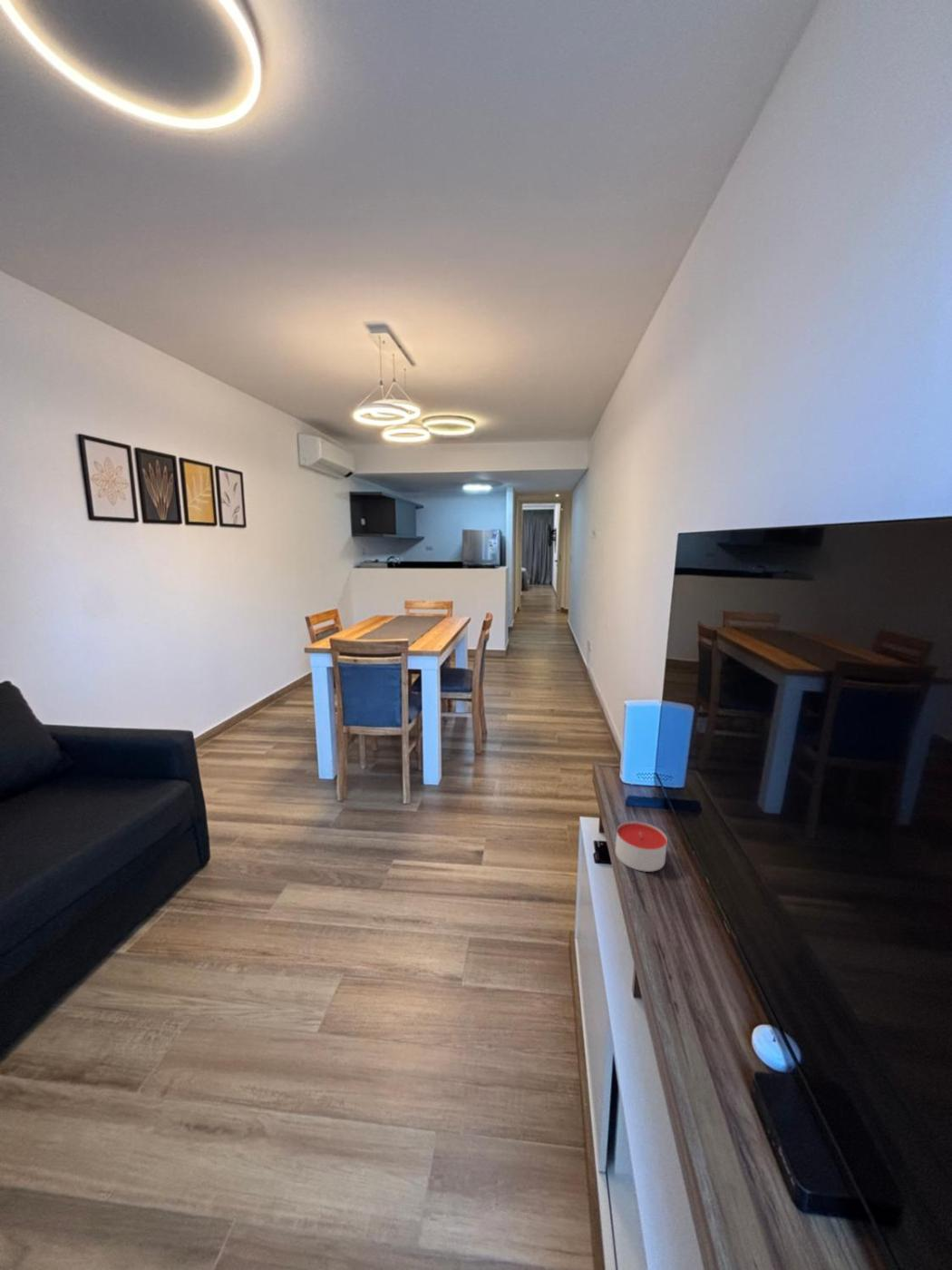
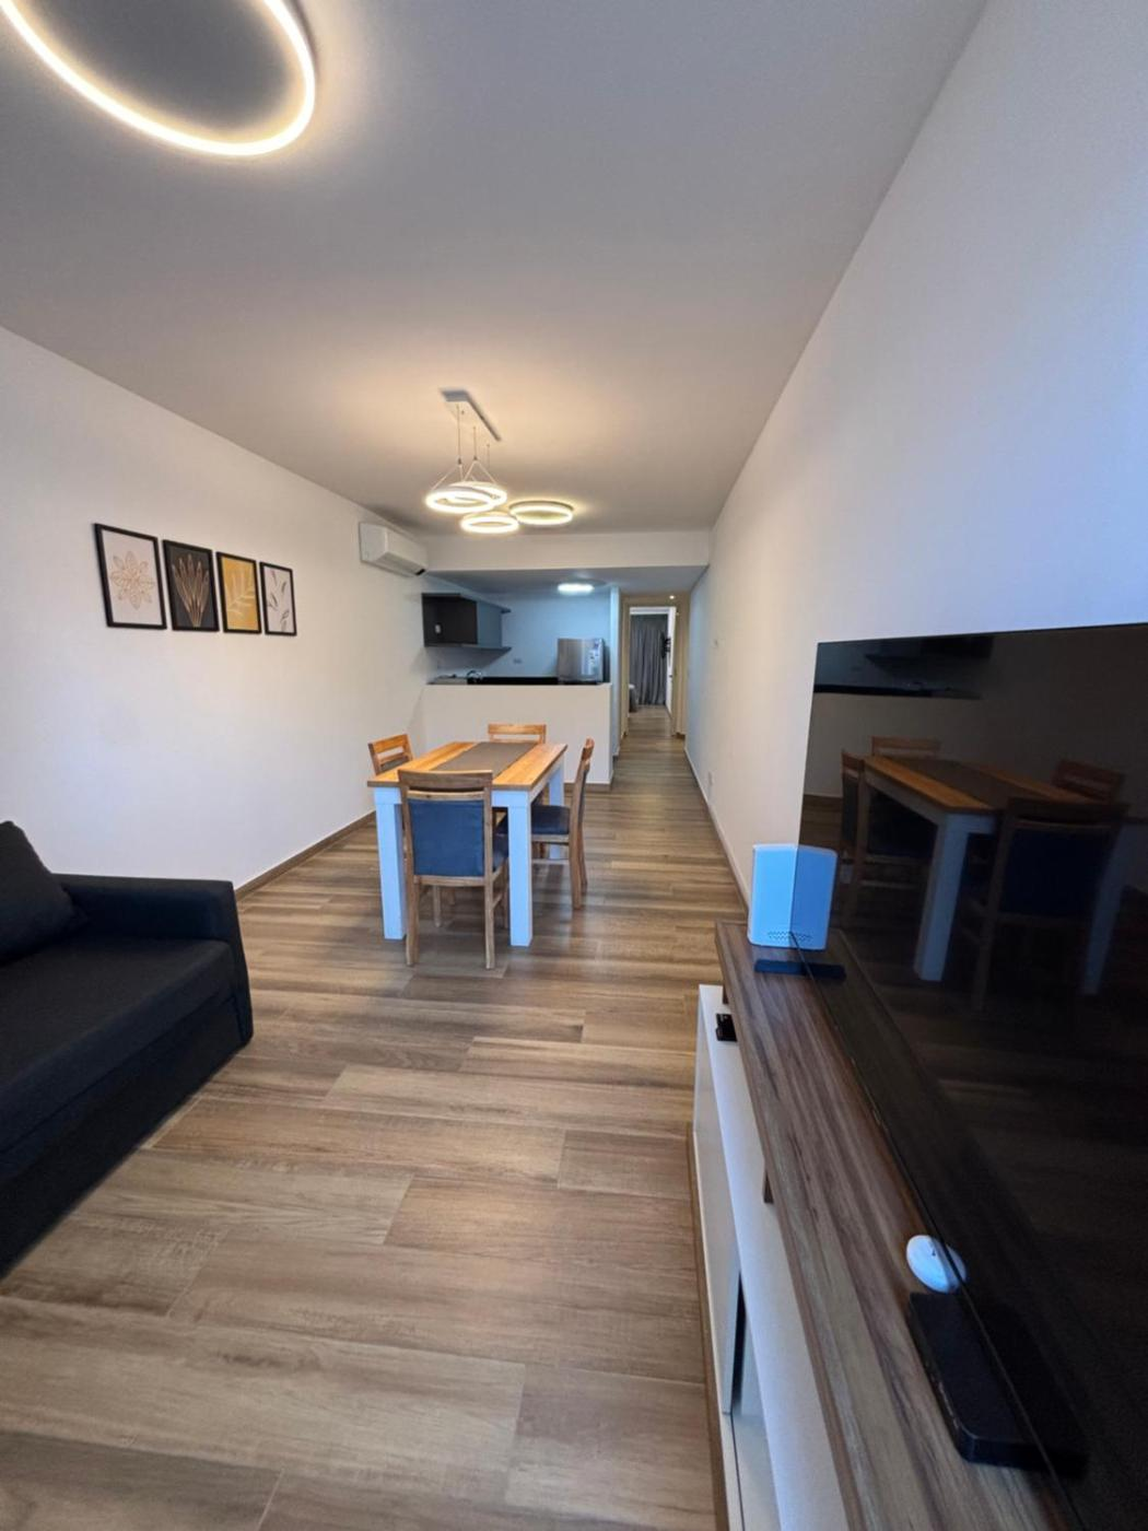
- candle (640, 845)
